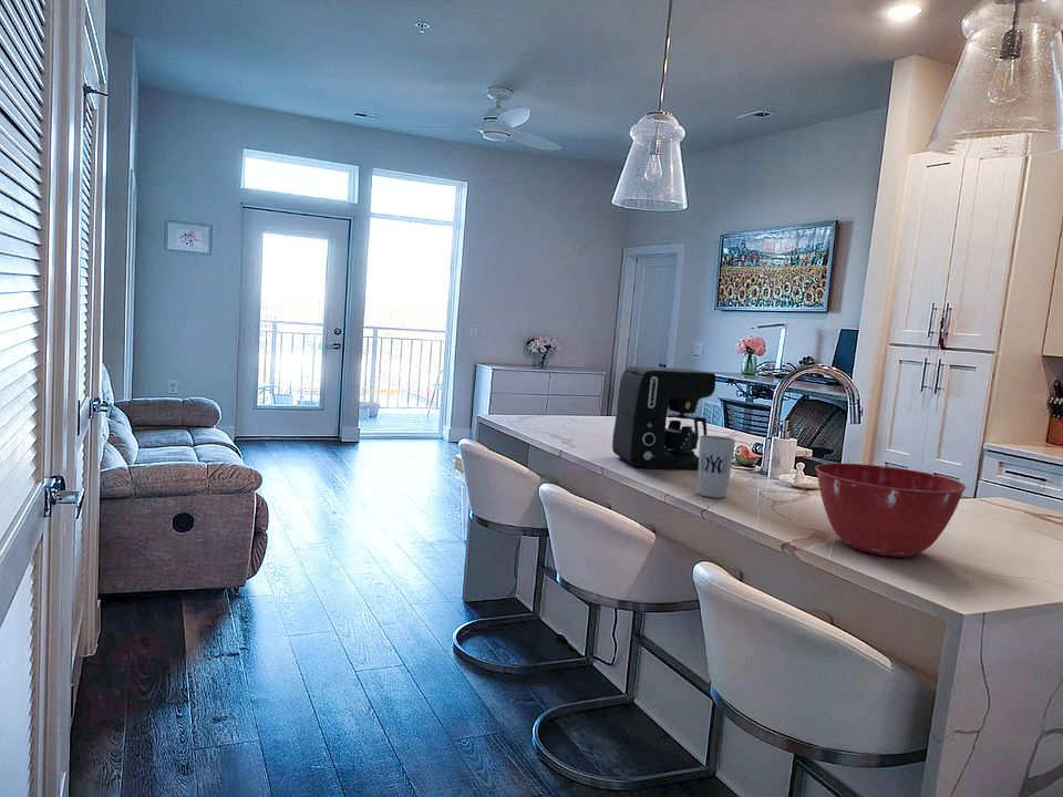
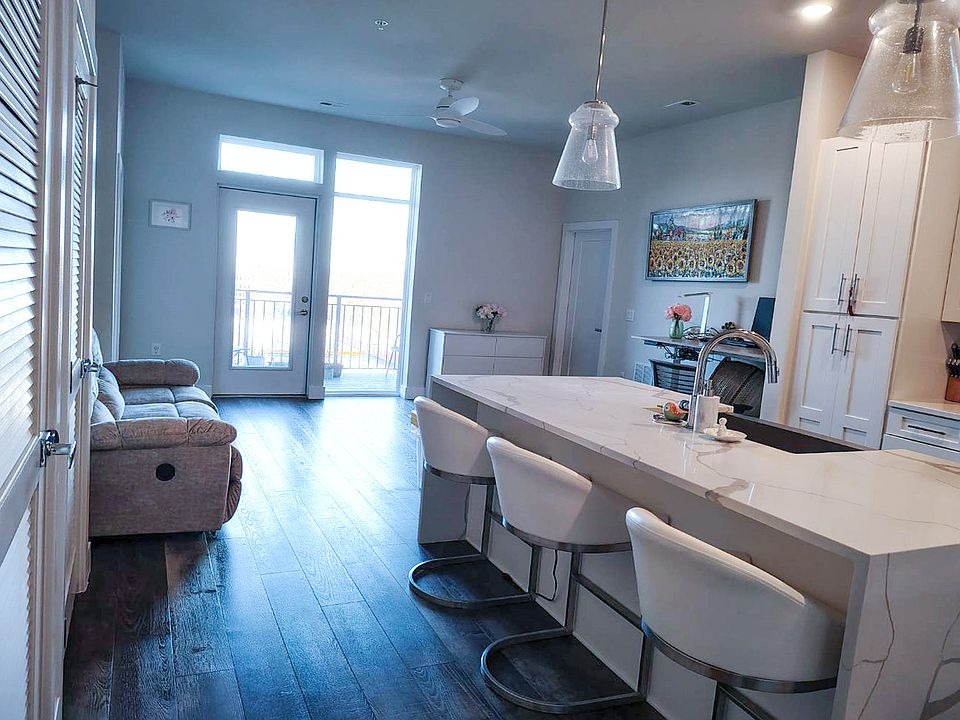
- coffee maker (668, 415)
- mixing bowl (883, 510)
- cup (714, 466)
